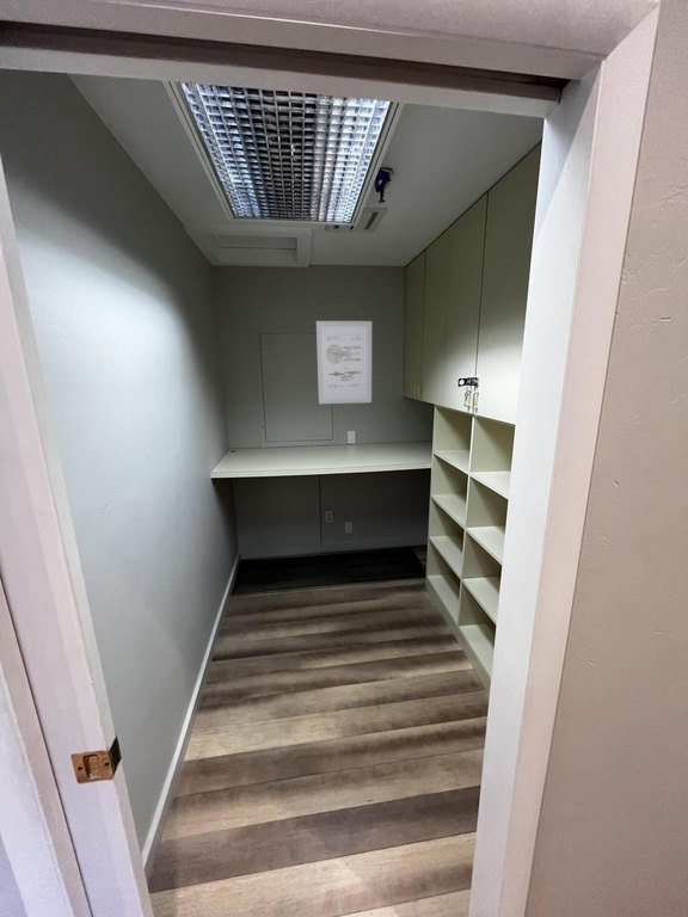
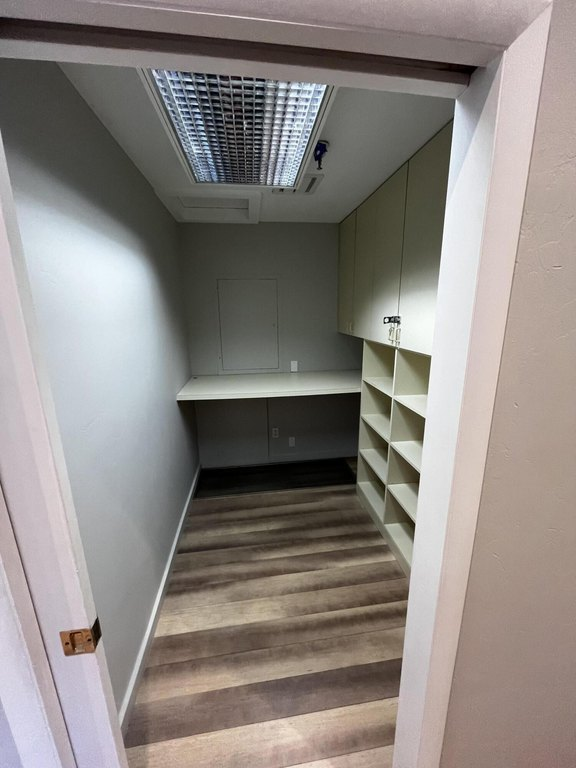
- wall art (344, 363)
